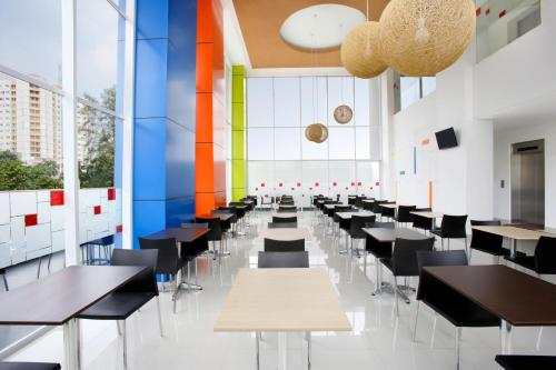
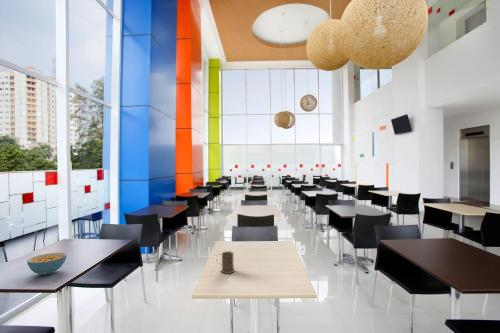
+ cereal bowl (47, 265)
+ mug (225, 262)
